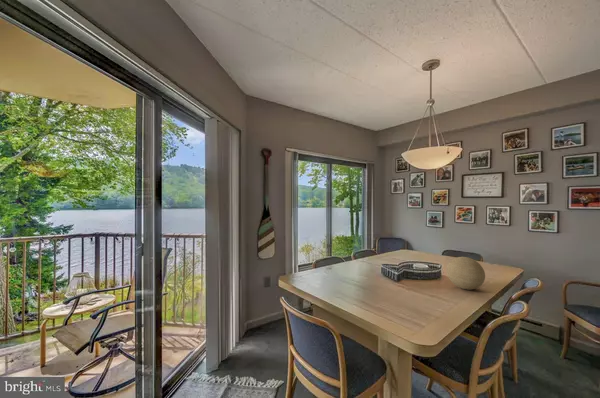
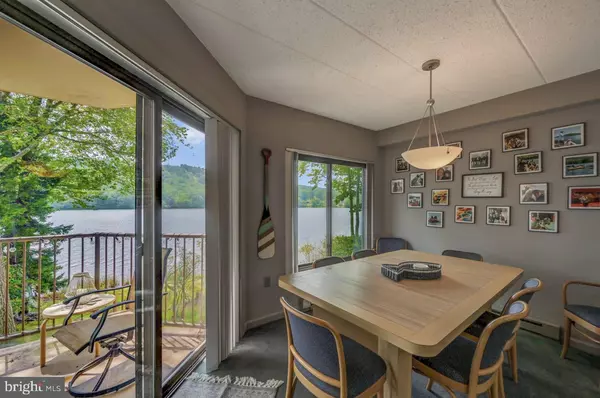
- decorative ball (465, 272)
